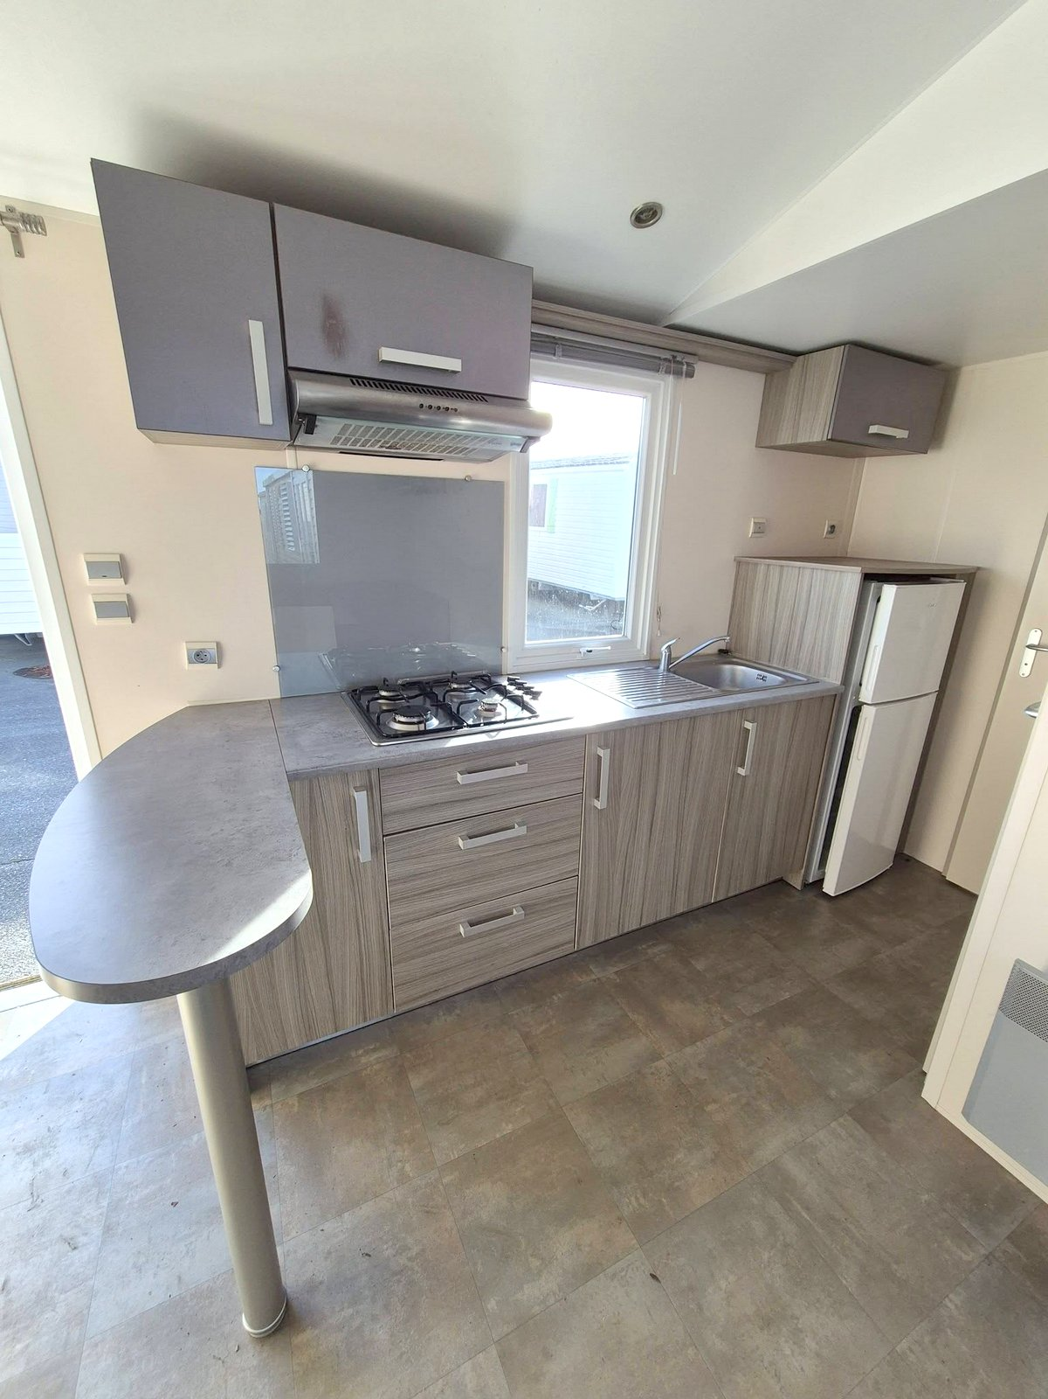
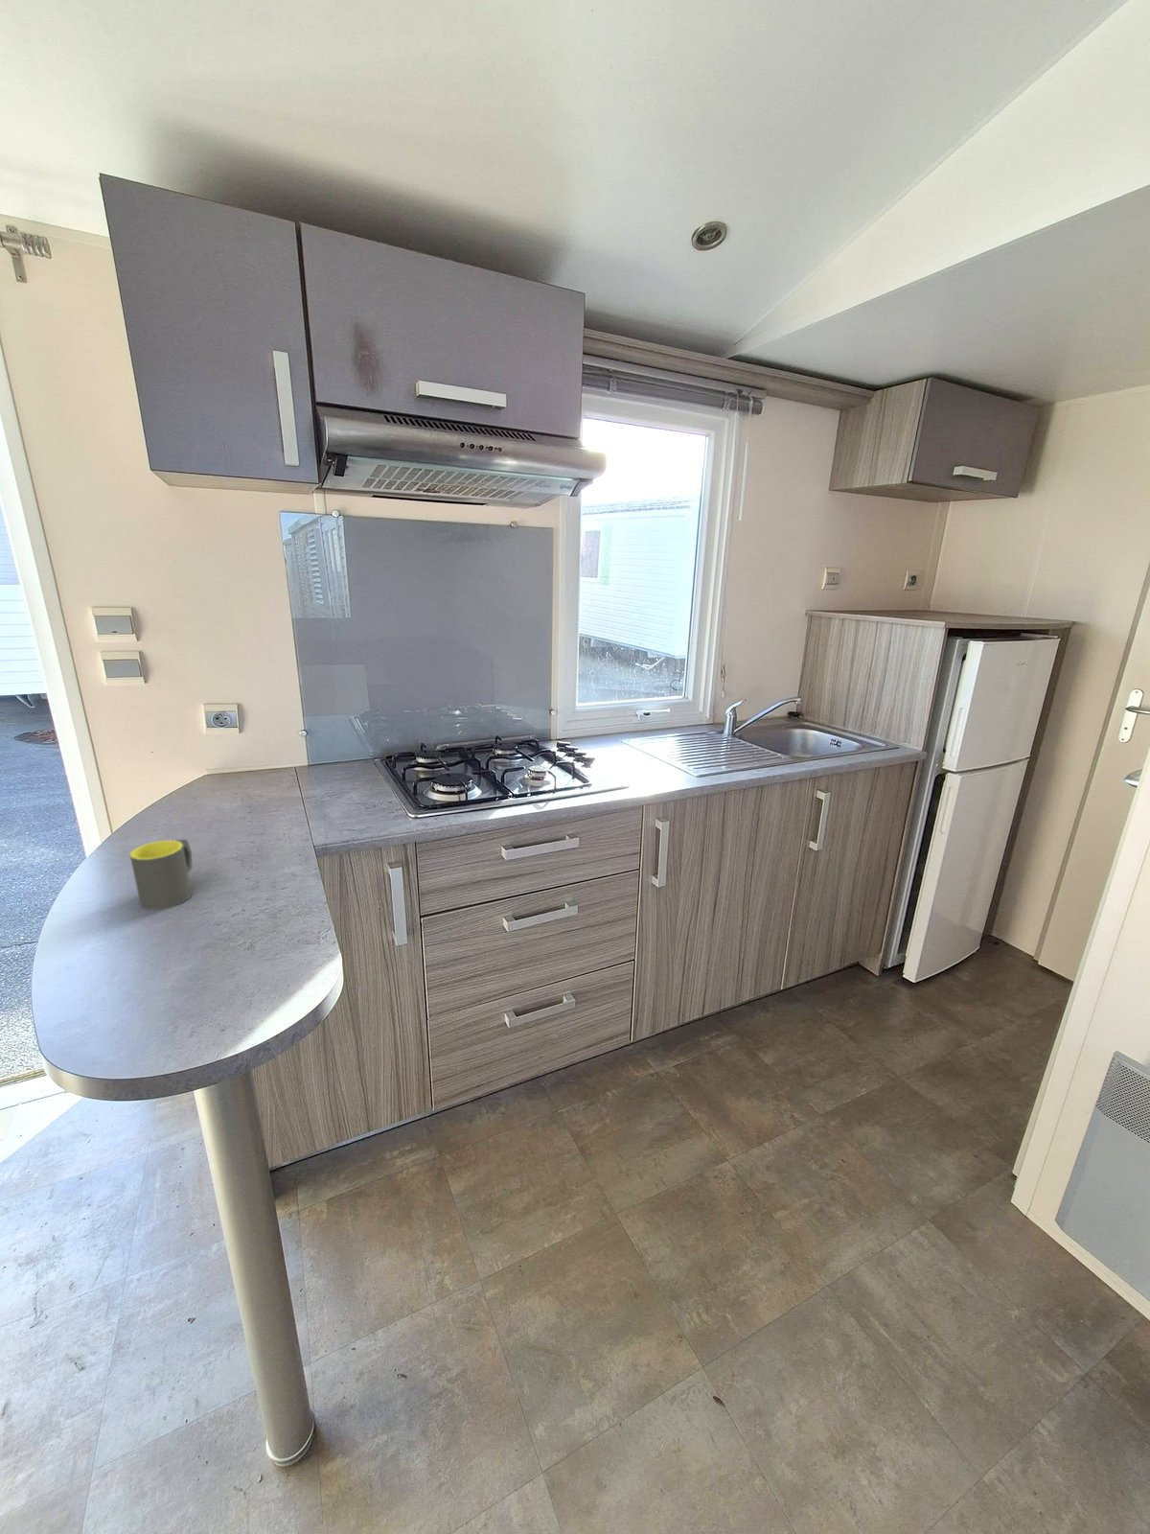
+ mug (169, 867)
